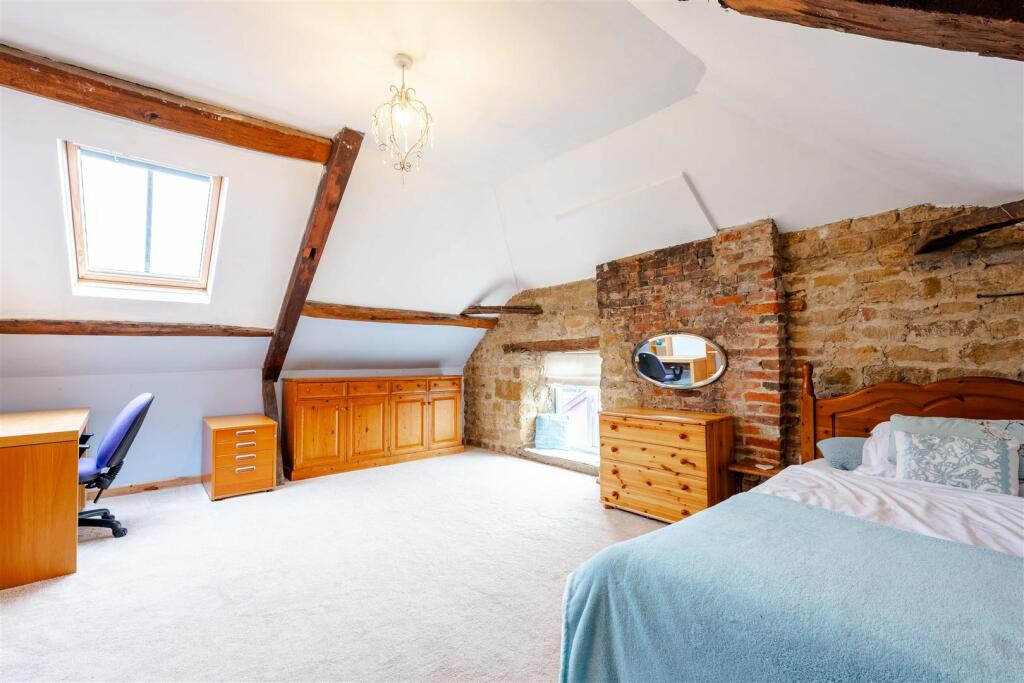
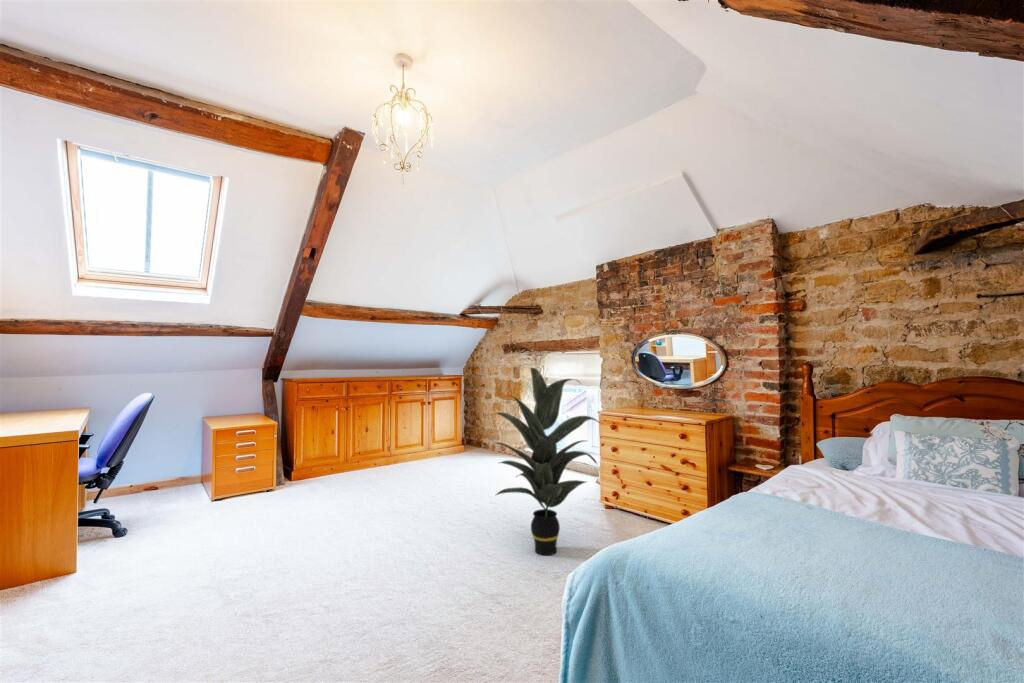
+ indoor plant (544, 457)
